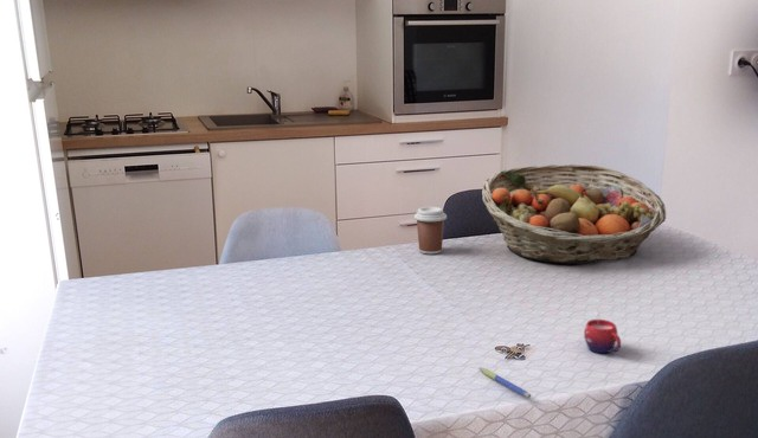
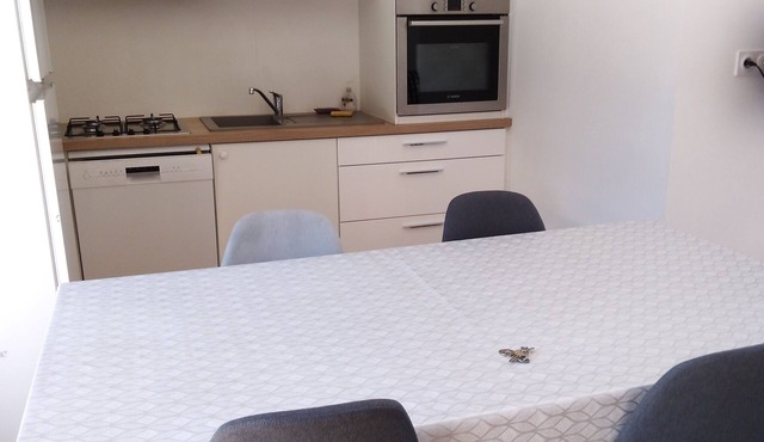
- pen (502, 381)
- coffee cup (430, 230)
- mug (604, 326)
- fruit basket (570, 211)
